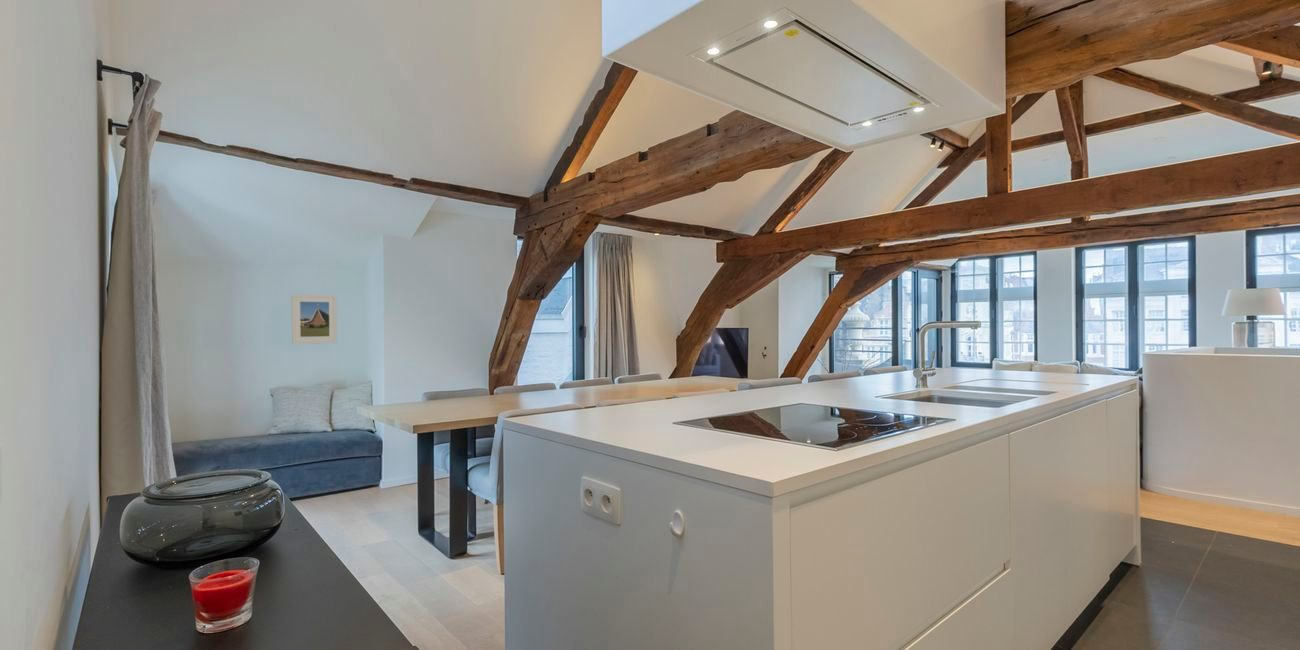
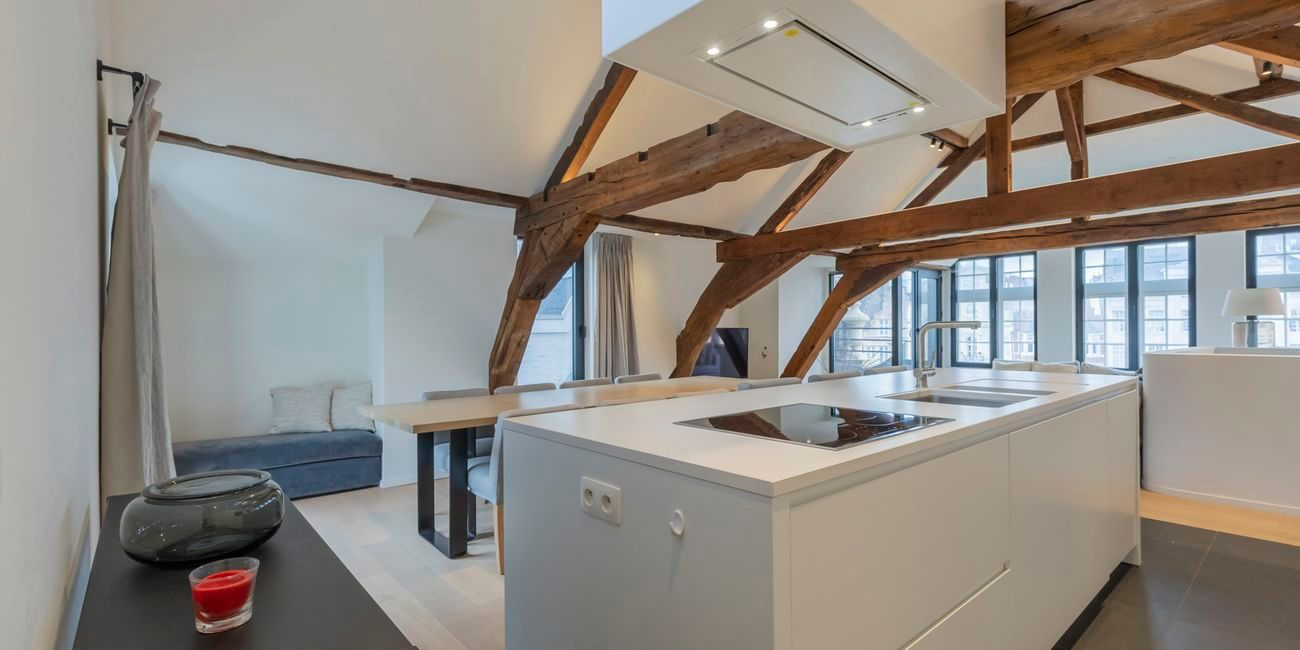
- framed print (314, 319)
